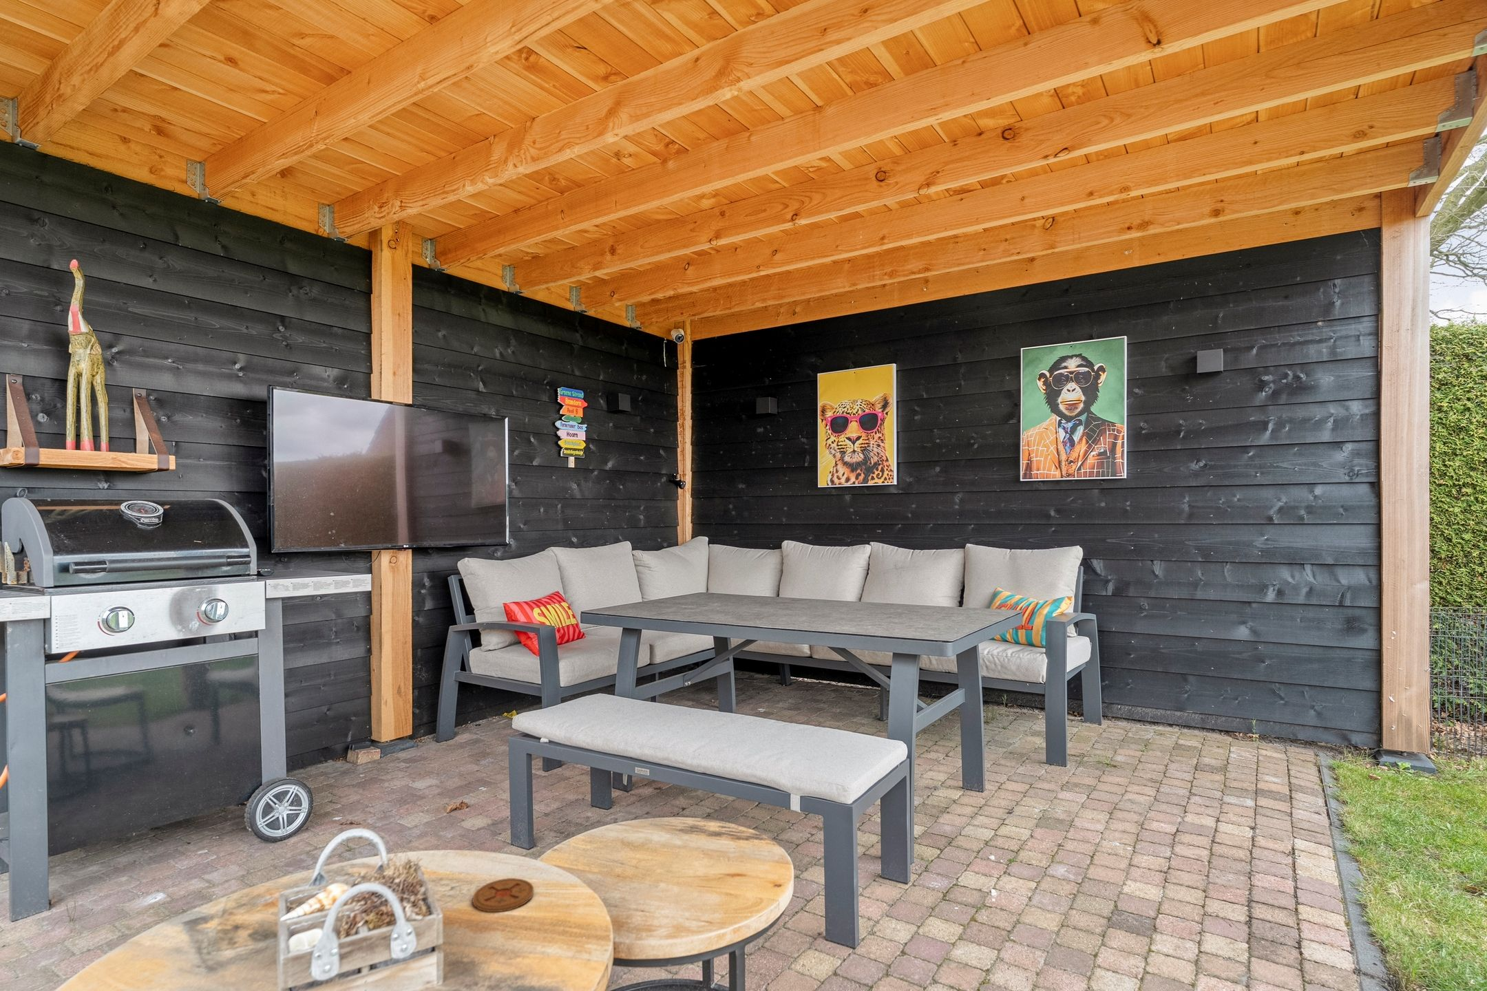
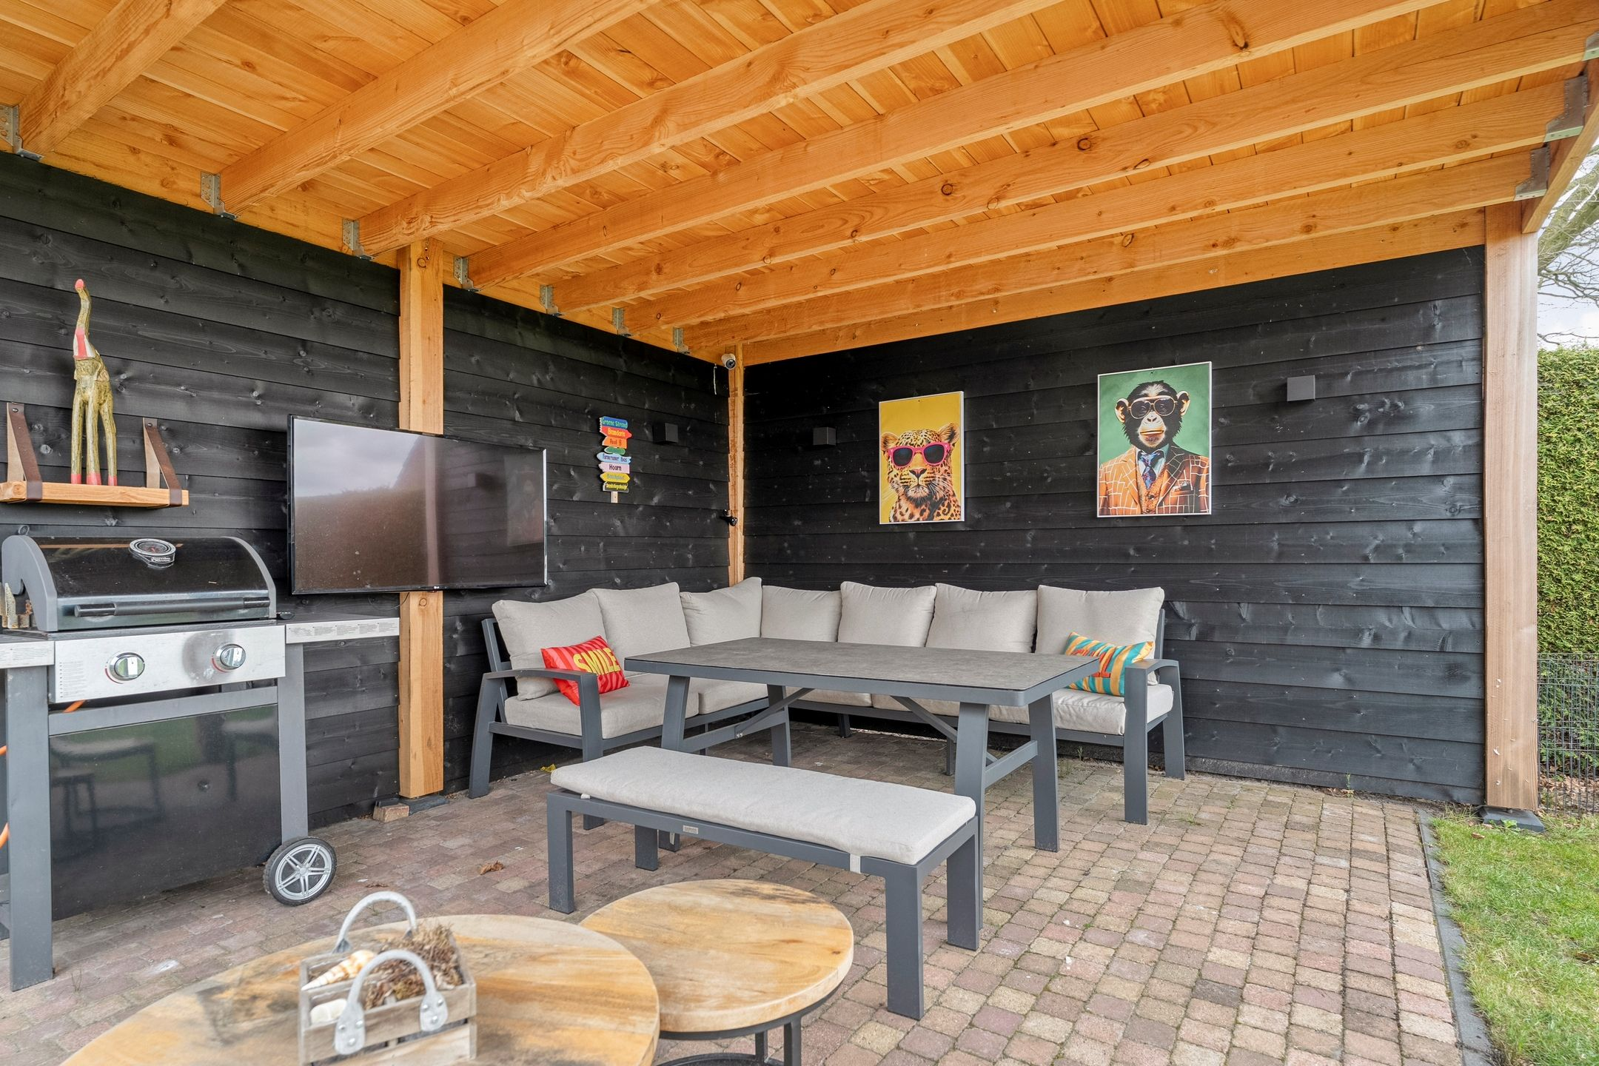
- coaster (503, 895)
